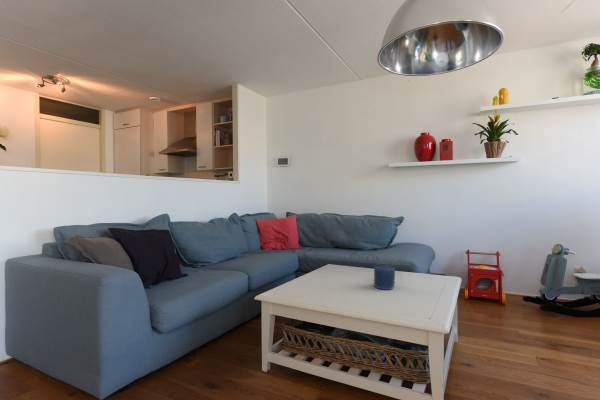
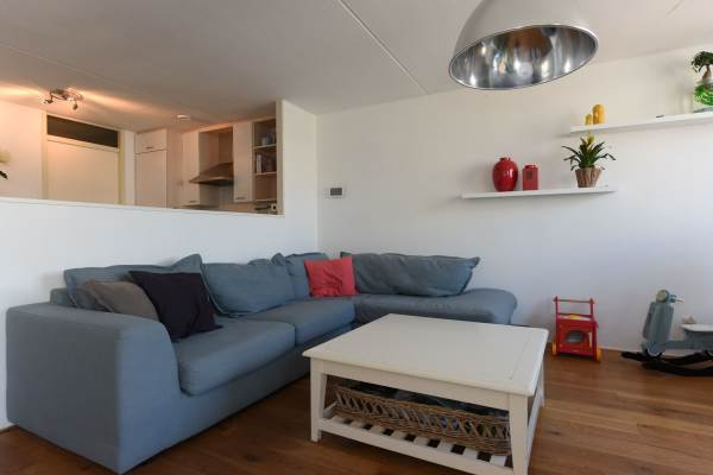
- candle (384, 277)
